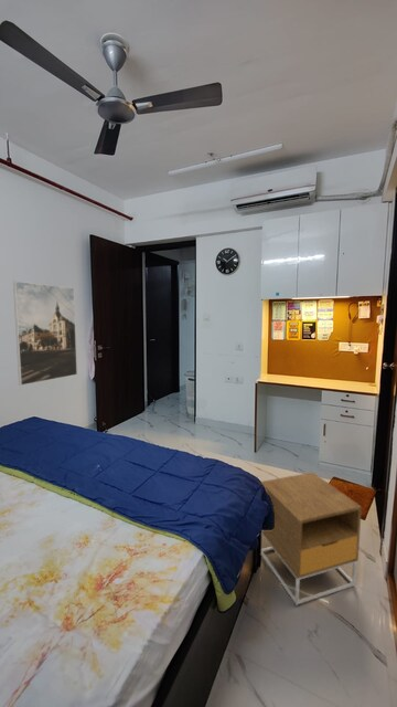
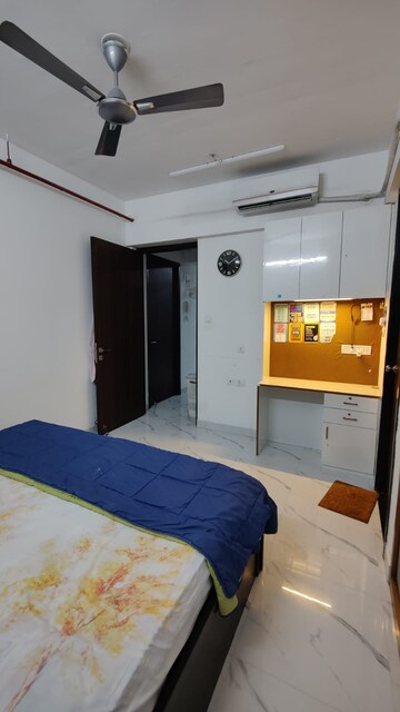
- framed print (49, 333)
- nightstand (305, 530)
